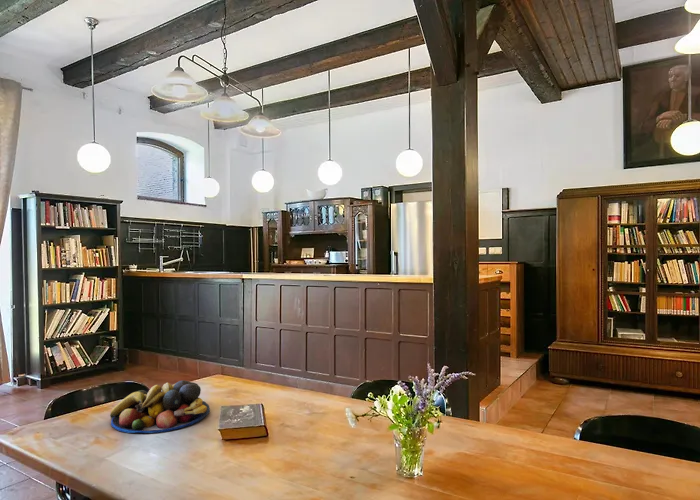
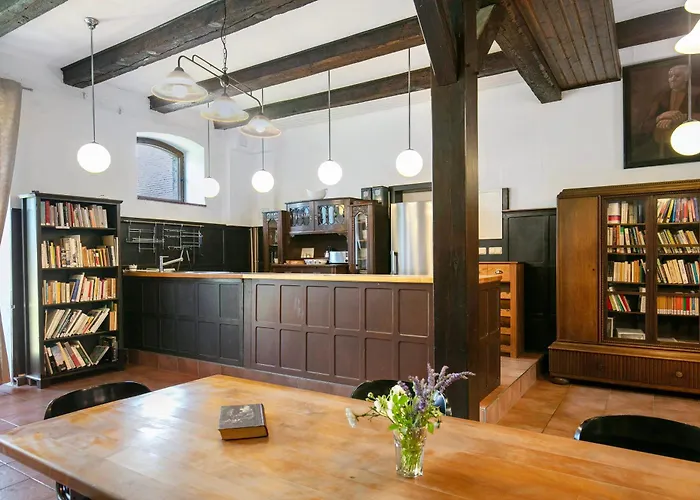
- fruit bowl (161, 399)
